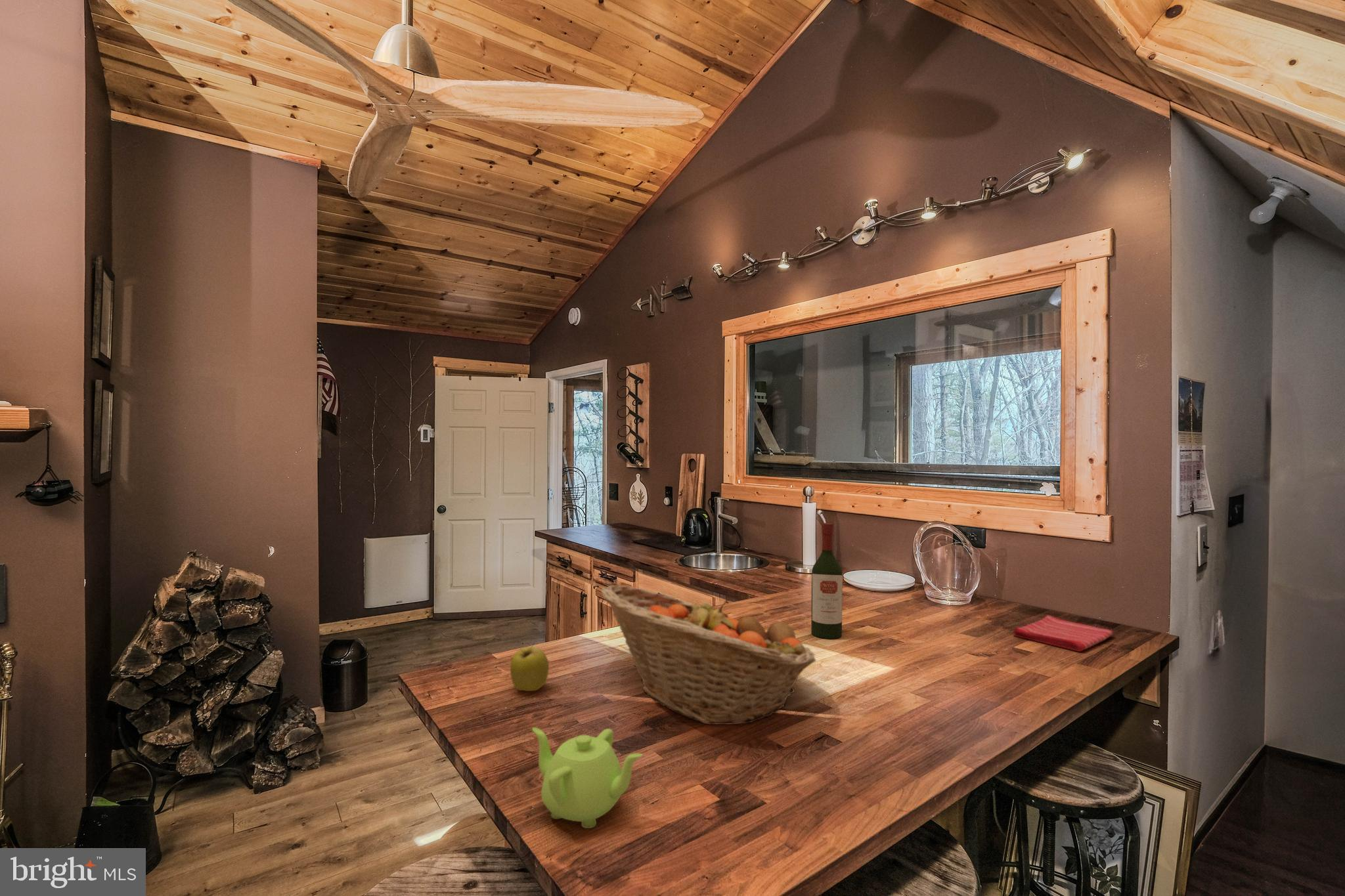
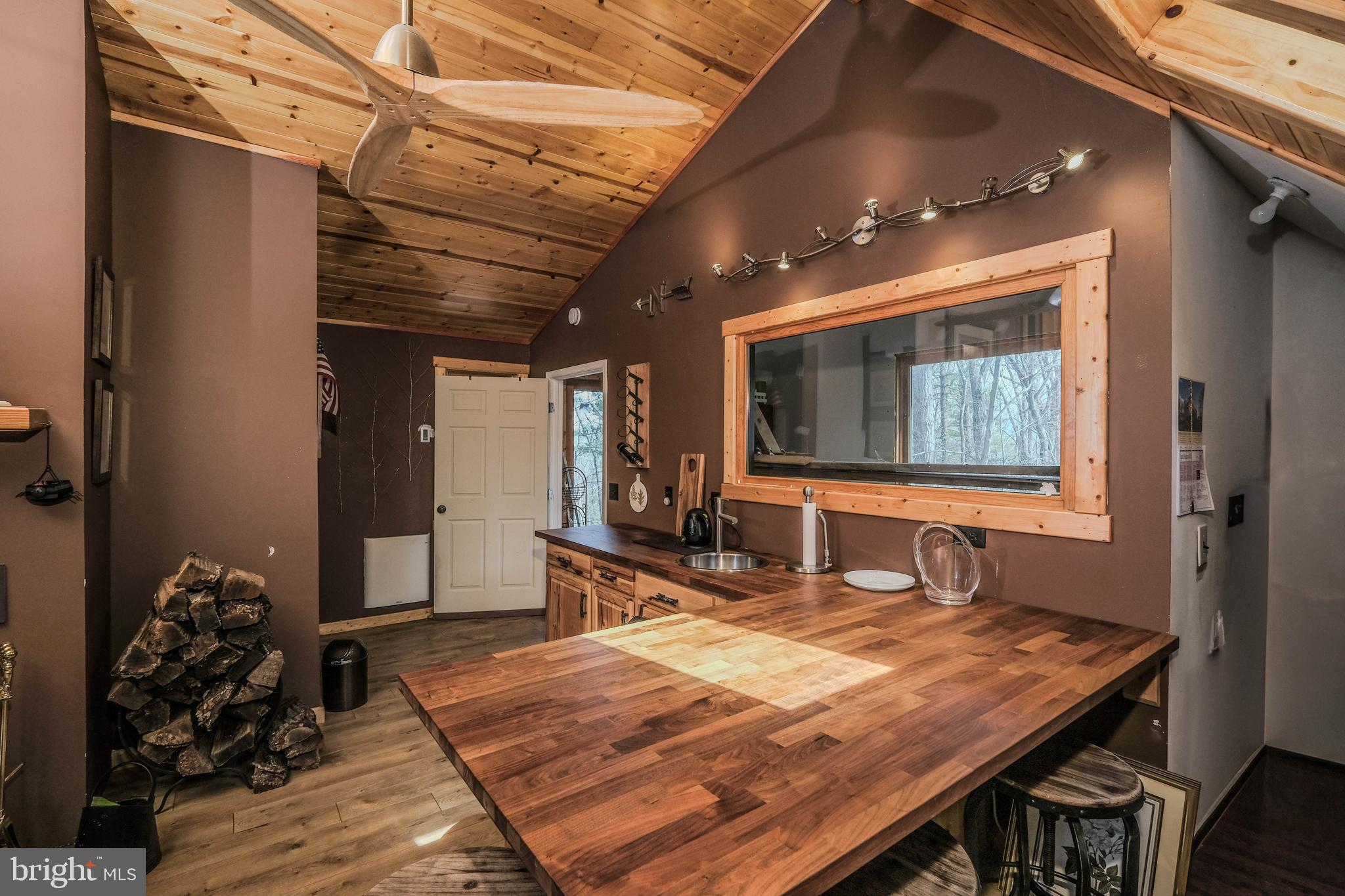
- fruit basket (703, 639)
- wine bottle (827, 579)
- apple (529, 665)
- dish towel (1063, 631)
- teapot (584, 773)
